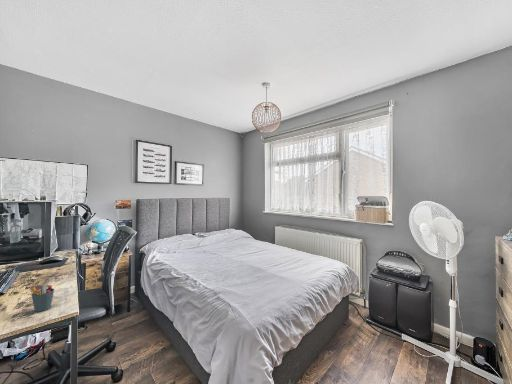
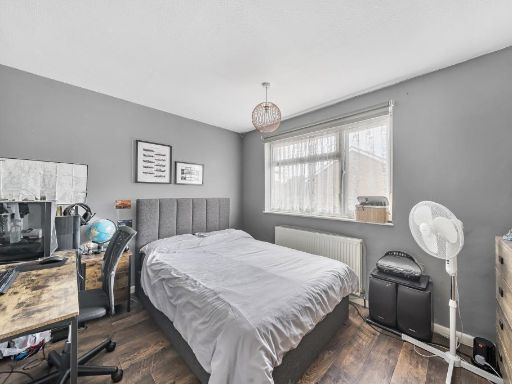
- pen holder (42, 295)
